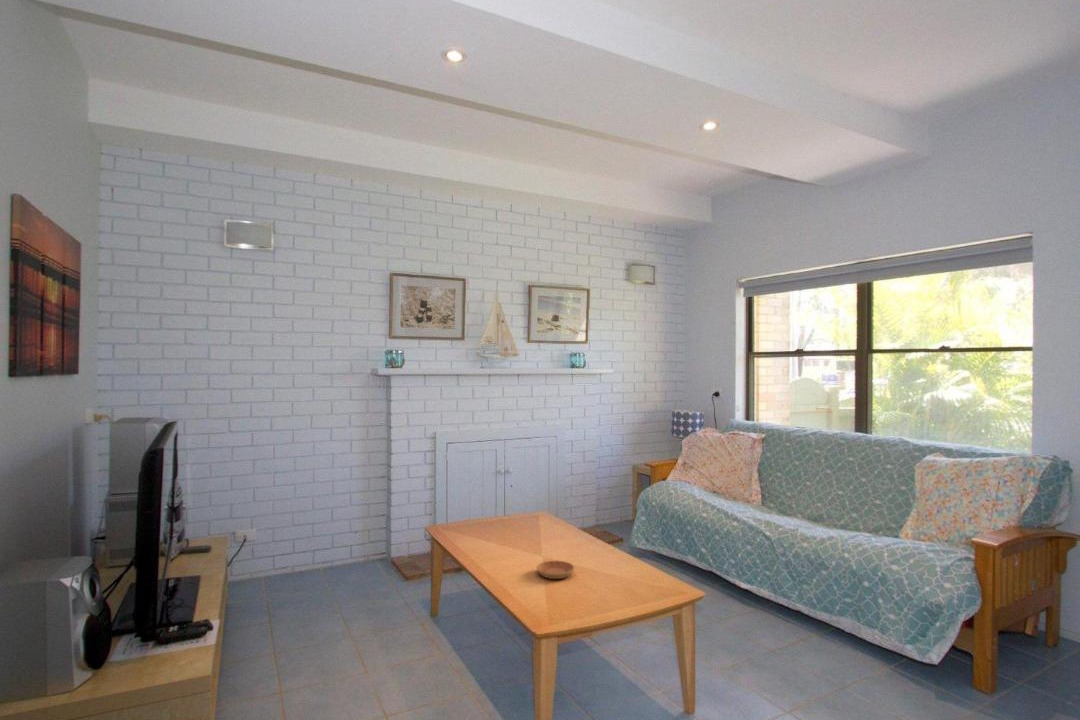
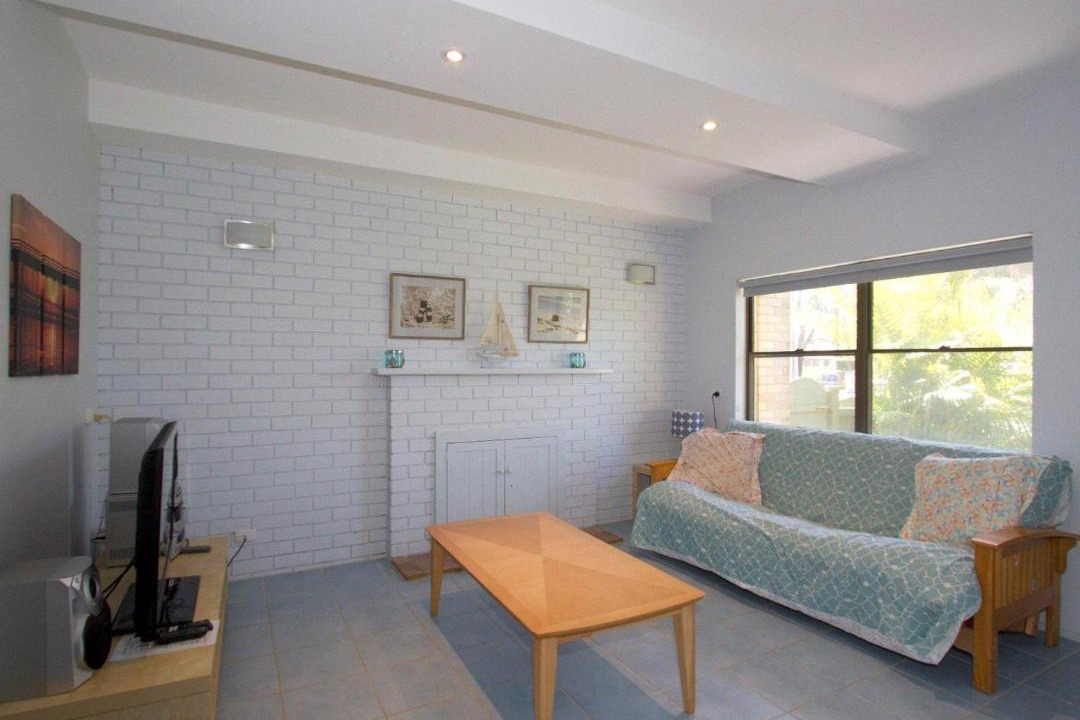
- saucer (555, 570)
